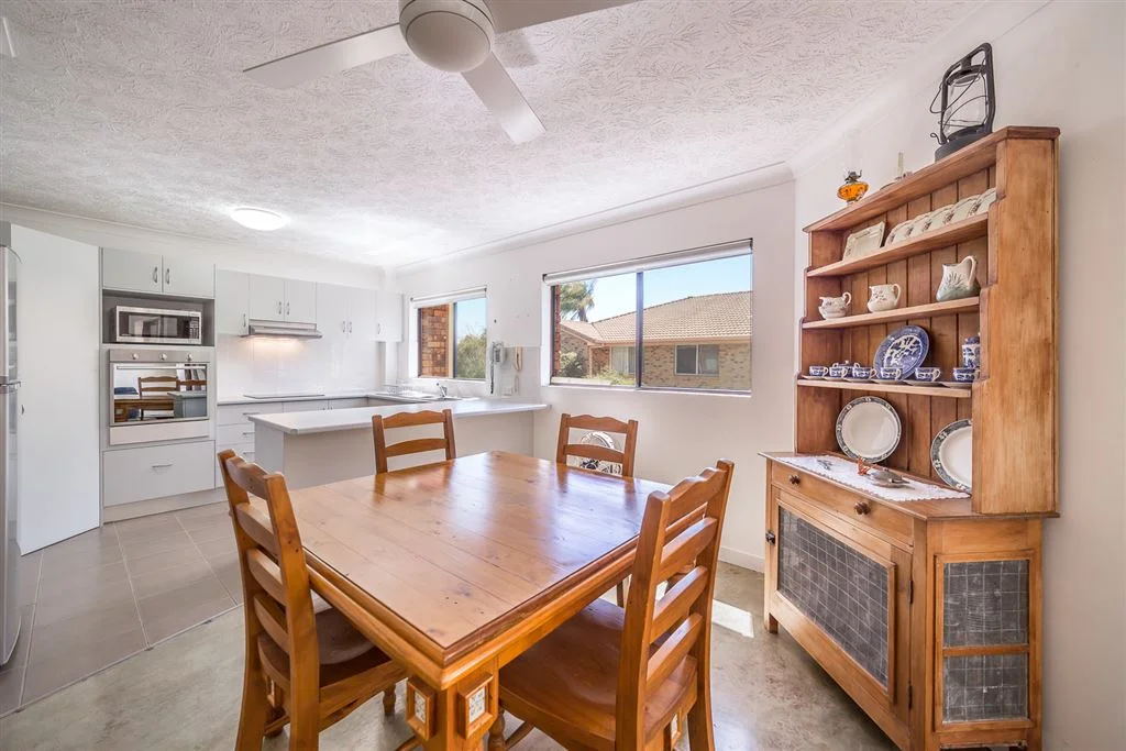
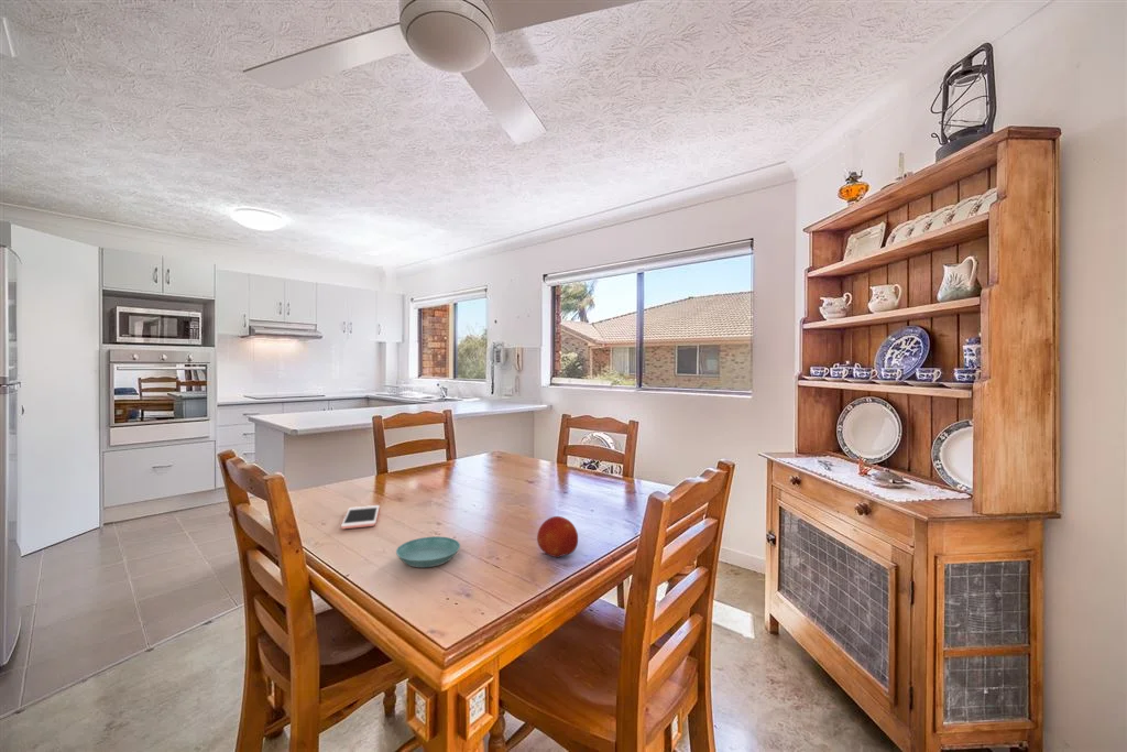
+ cell phone (361, 515)
+ saucer (428, 553)
+ fruit (557, 535)
